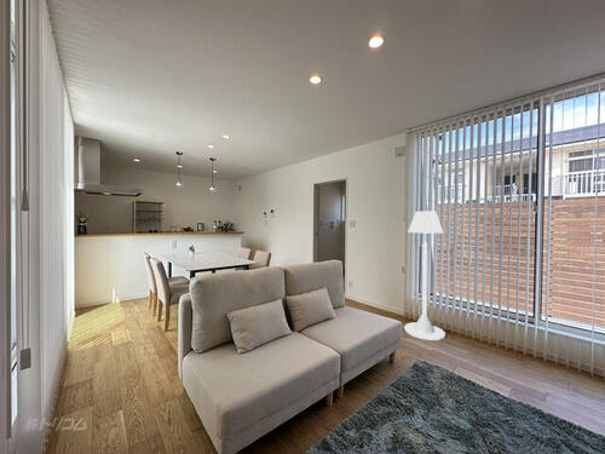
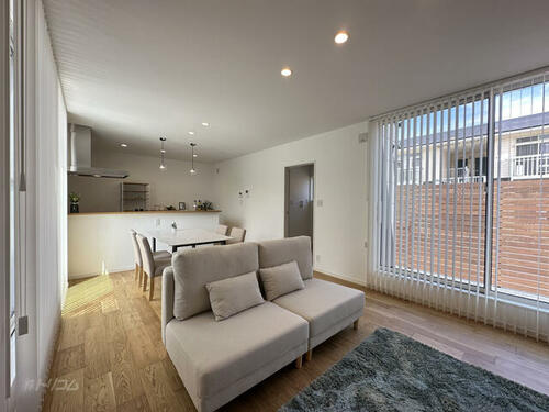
- floor lamp (425, 271)
